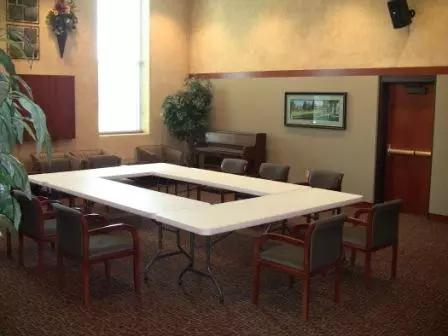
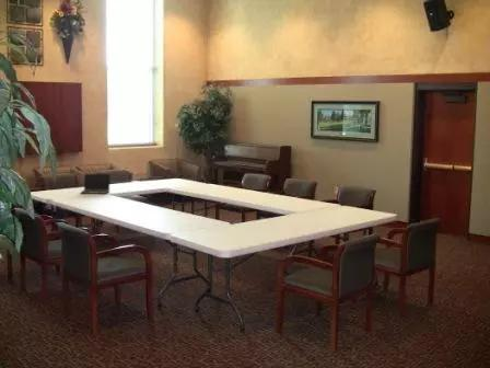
+ laptop computer (95, 183)
